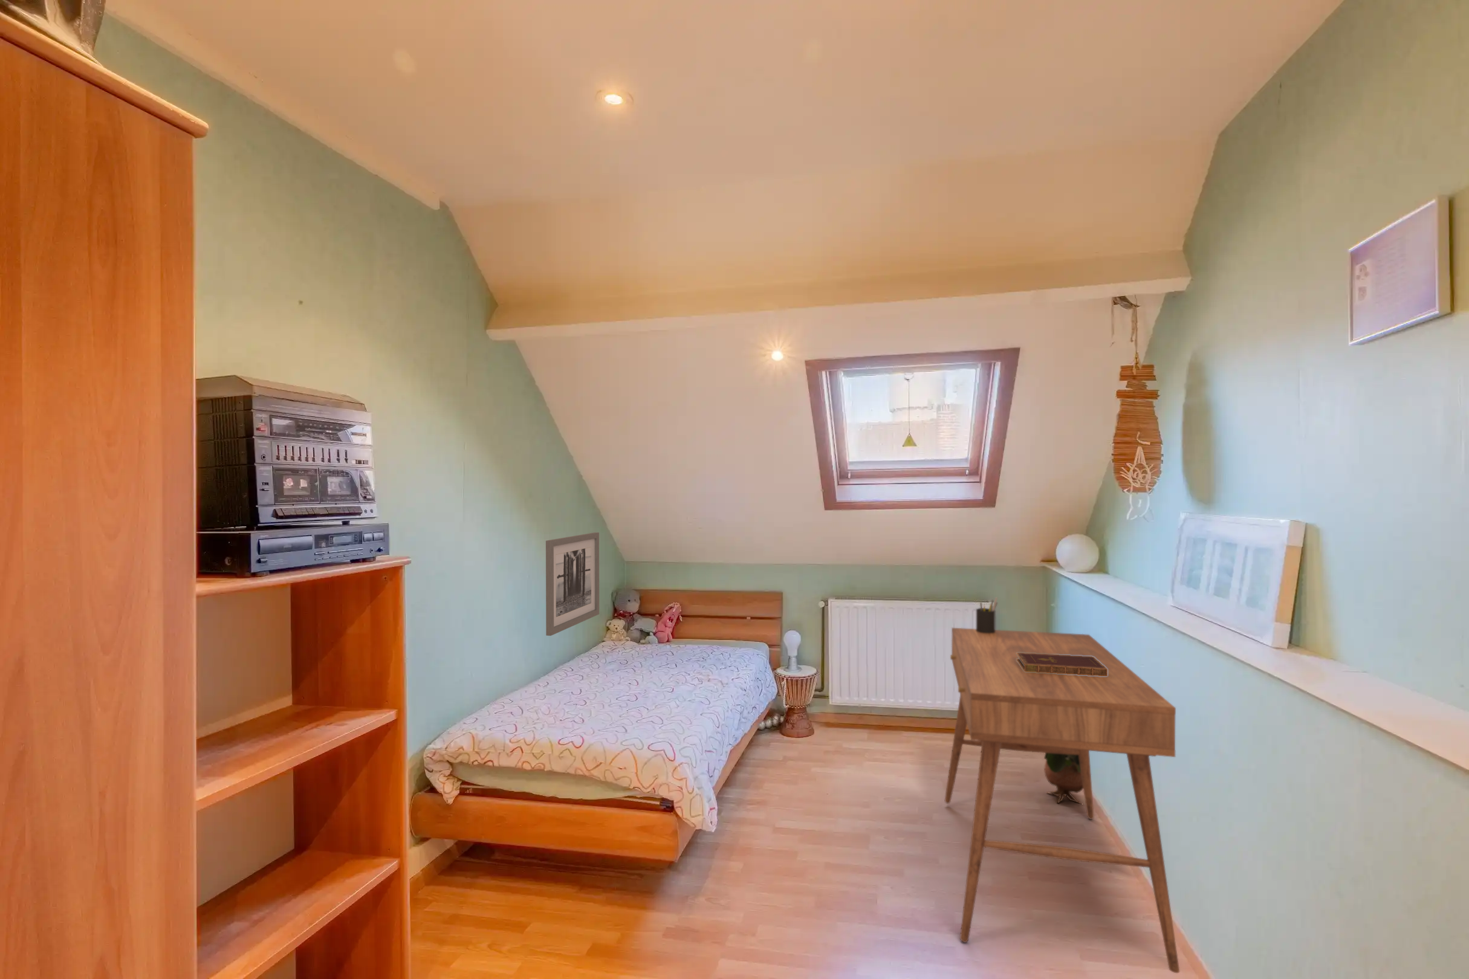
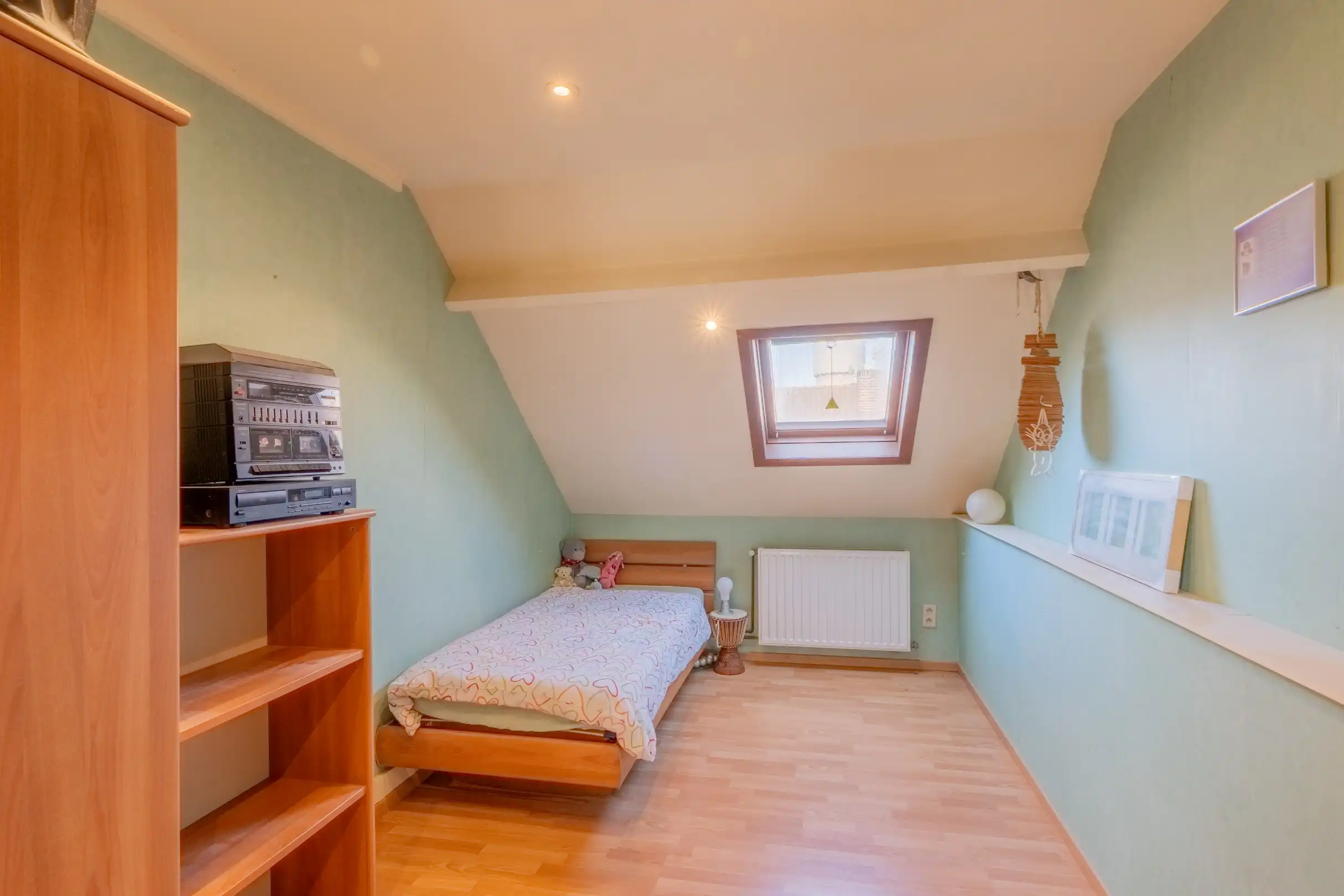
- desk (1037, 752)
- wall art (574, 580)
- potted plant (1063, 760)
- pen holder (987, 613)
- notebook (1059, 663)
